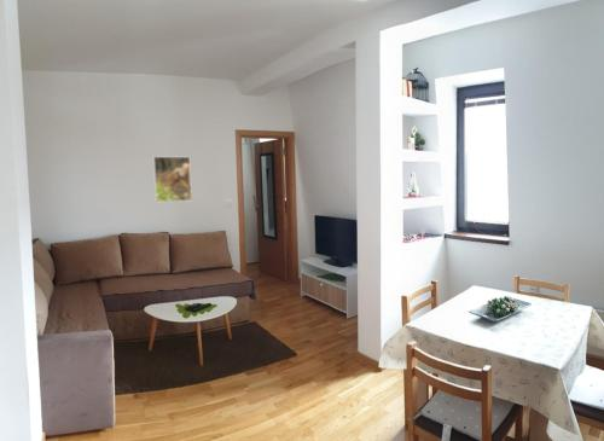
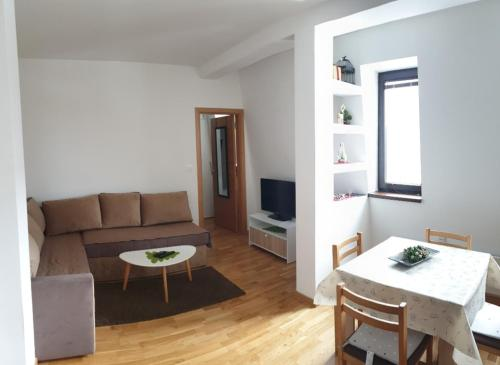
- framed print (173, 179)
